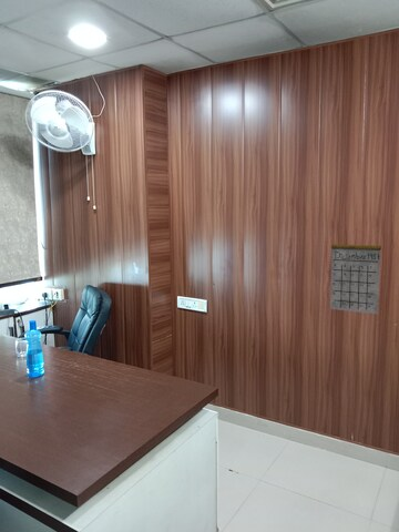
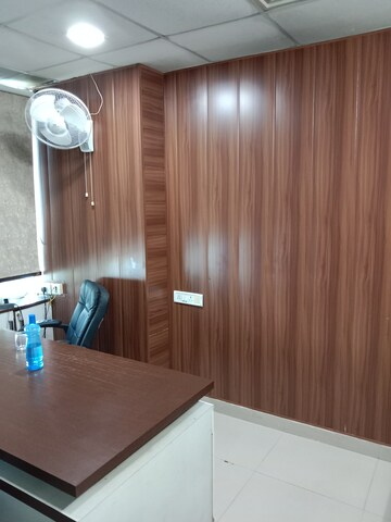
- calendar (355, 270)
